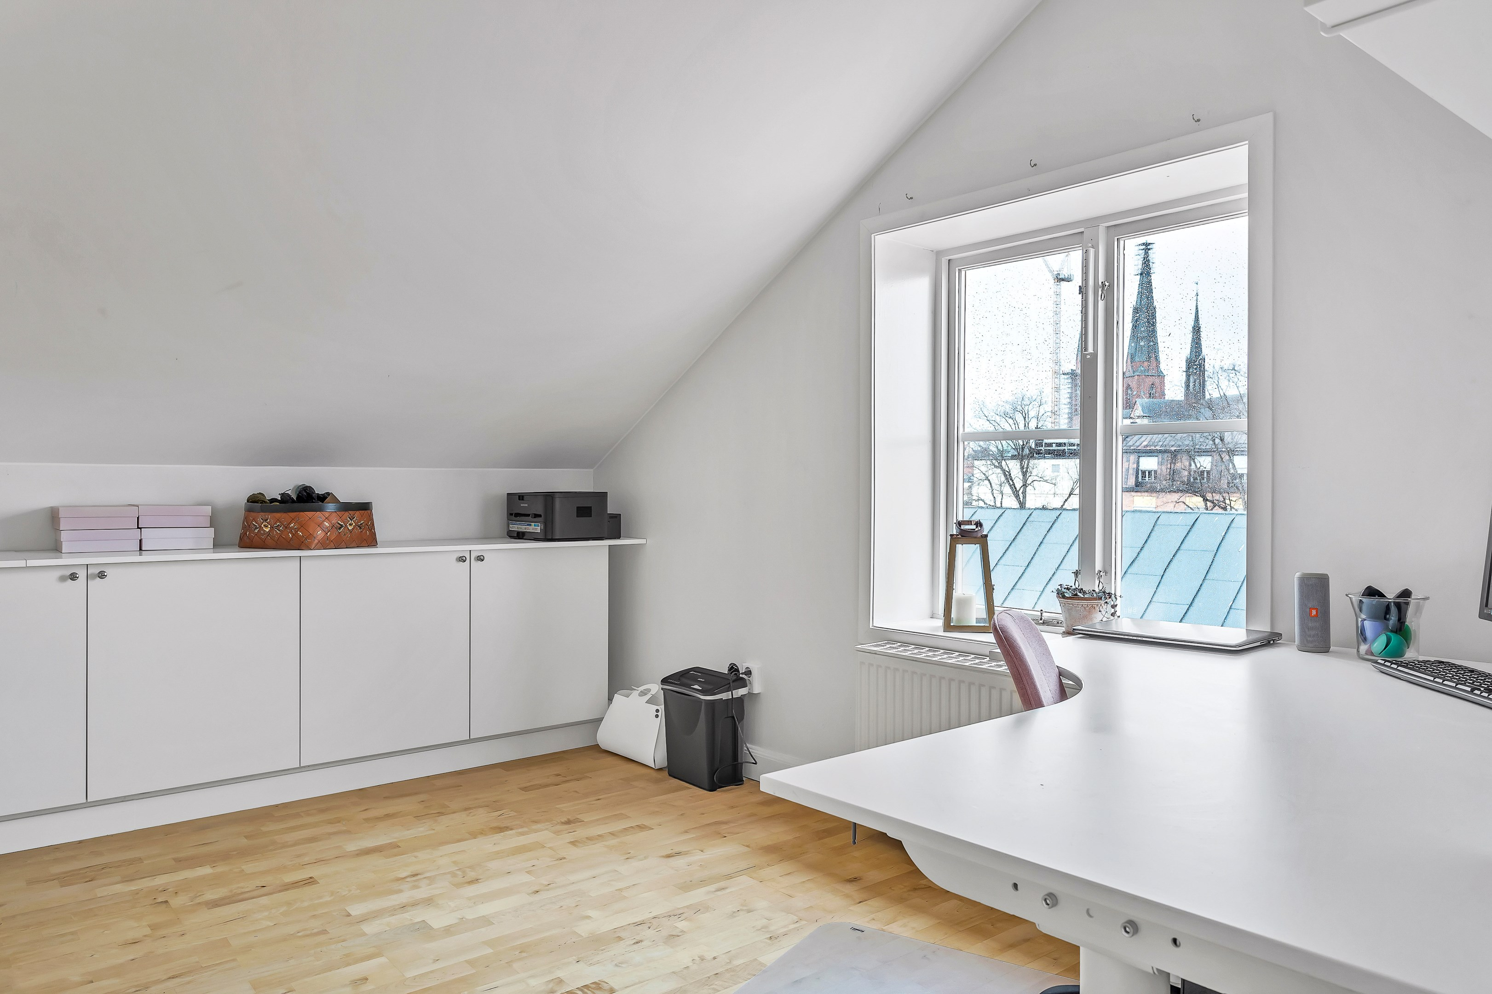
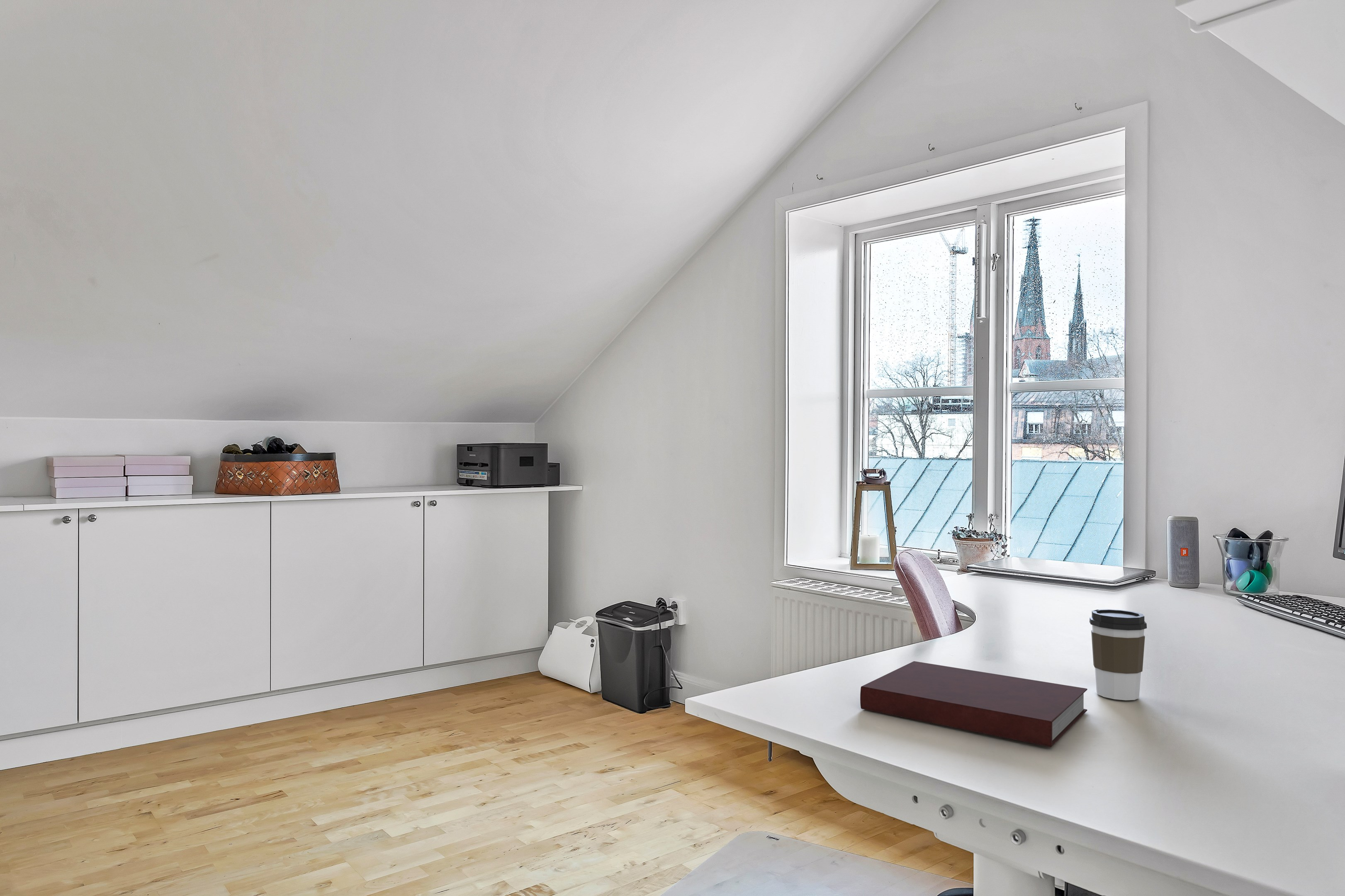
+ coffee cup (1117, 654)
+ notebook (973, 699)
